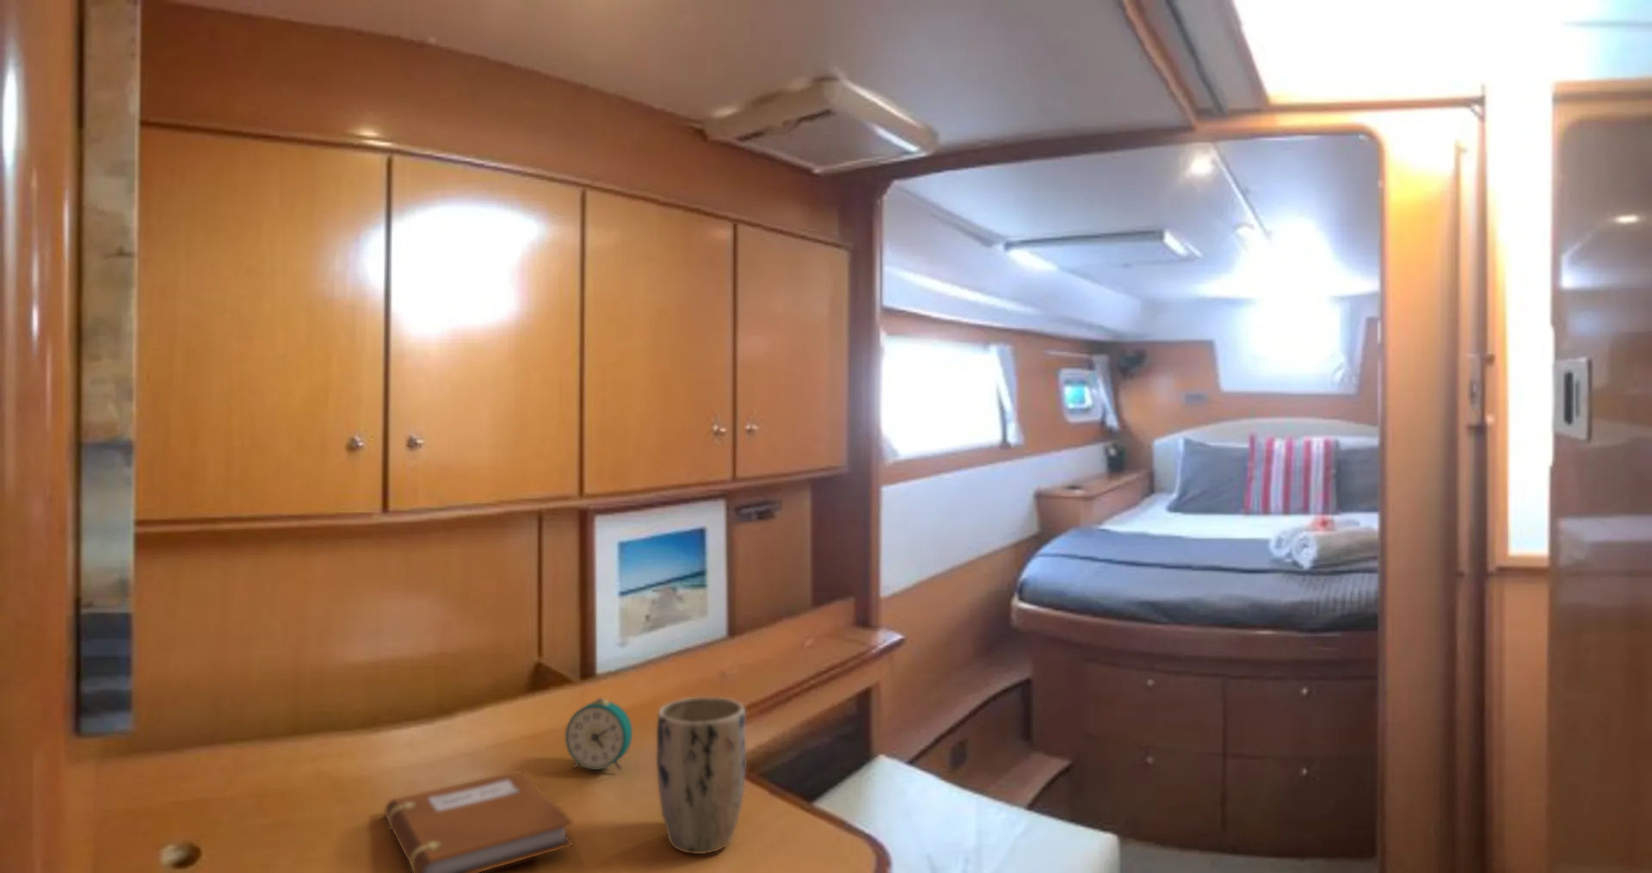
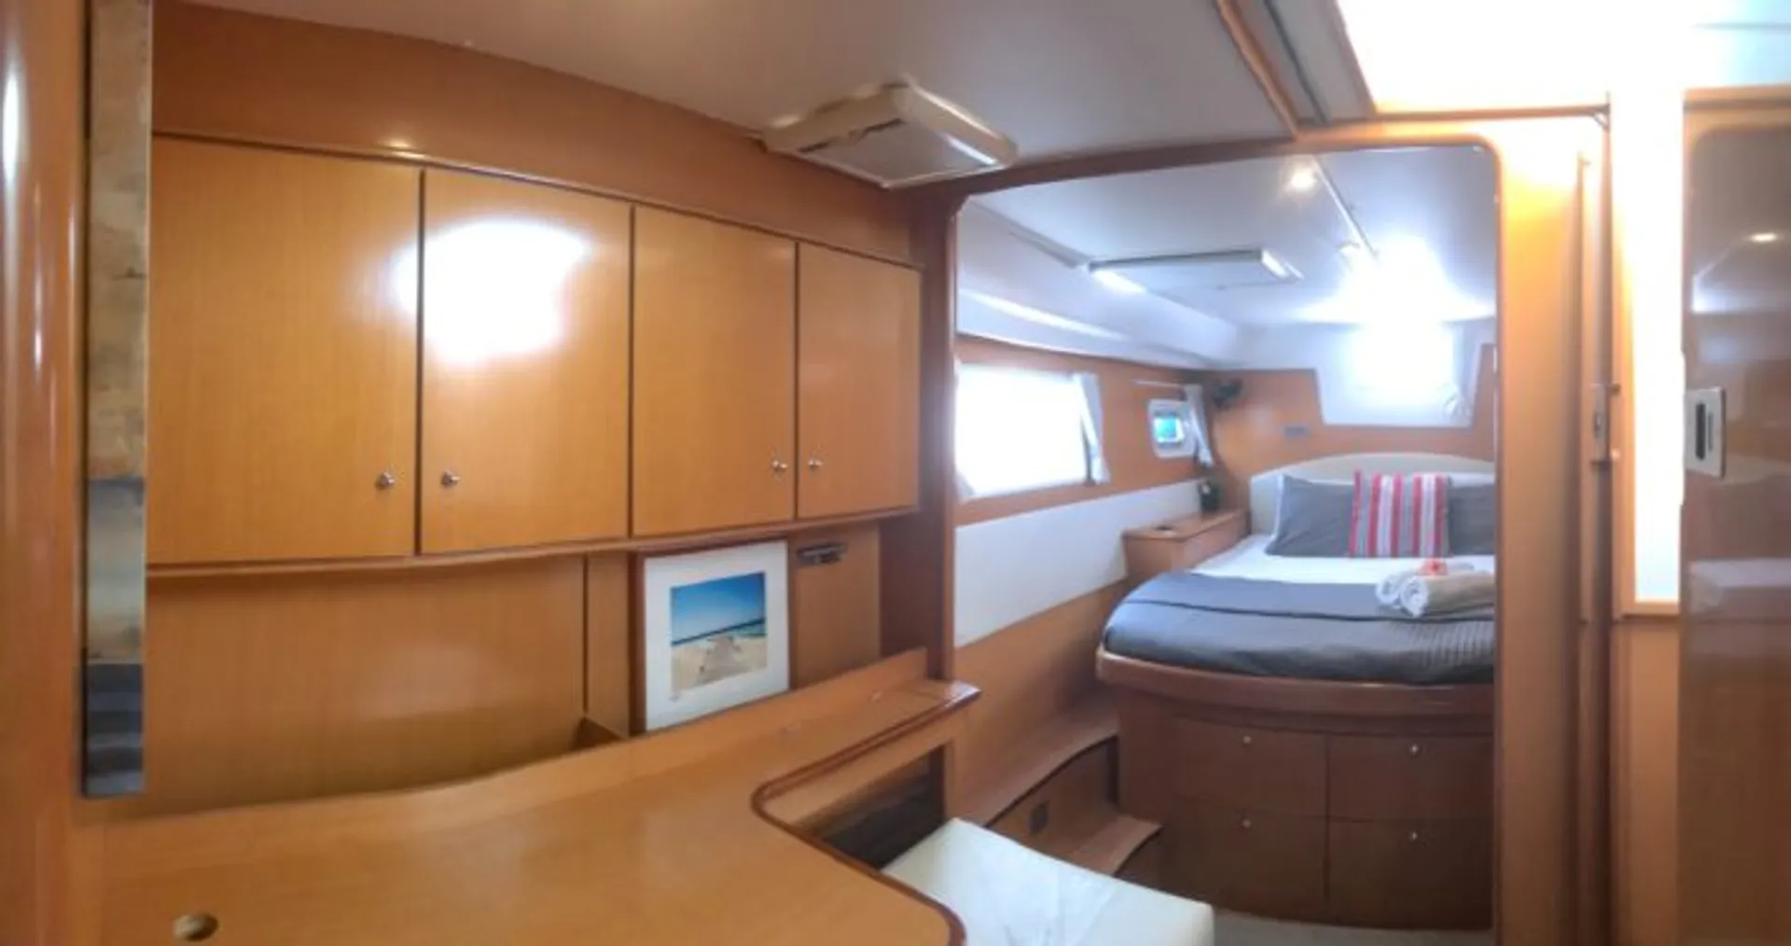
- notebook (474, 821)
- plant pot (700, 774)
- alarm clock (601, 731)
